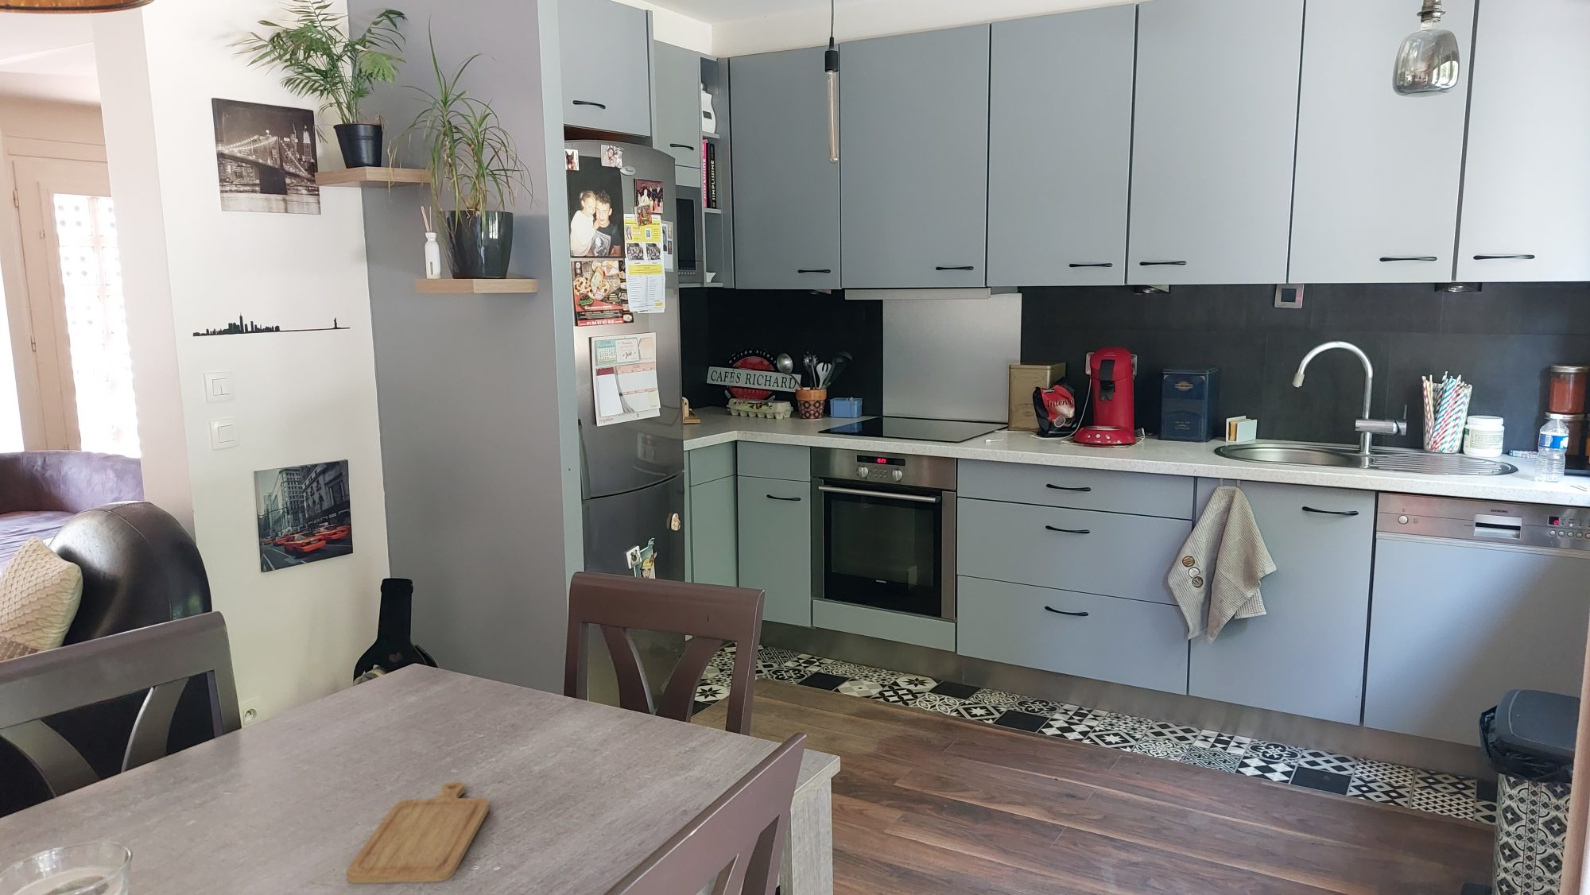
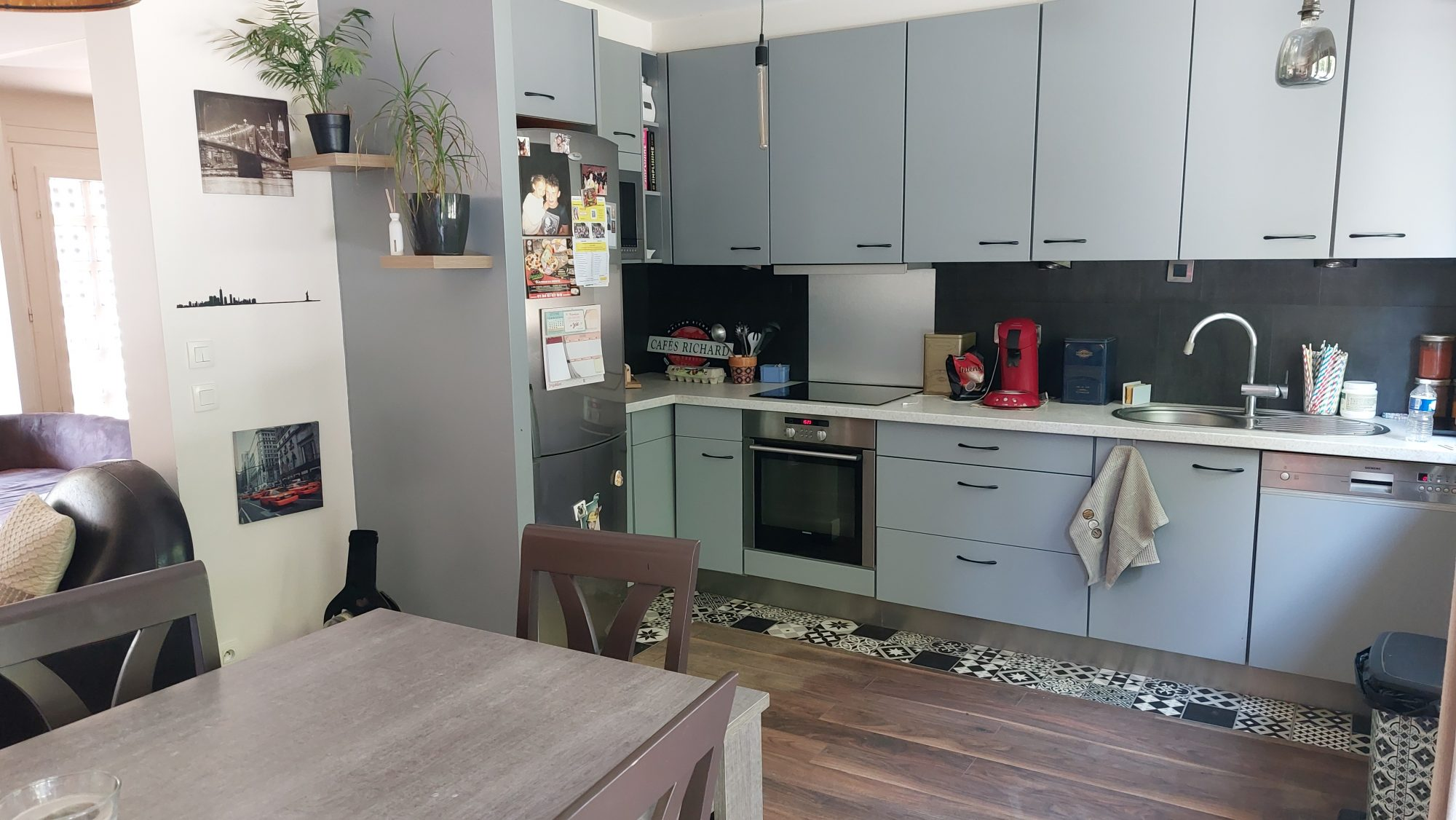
- chopping board (428, 827)
